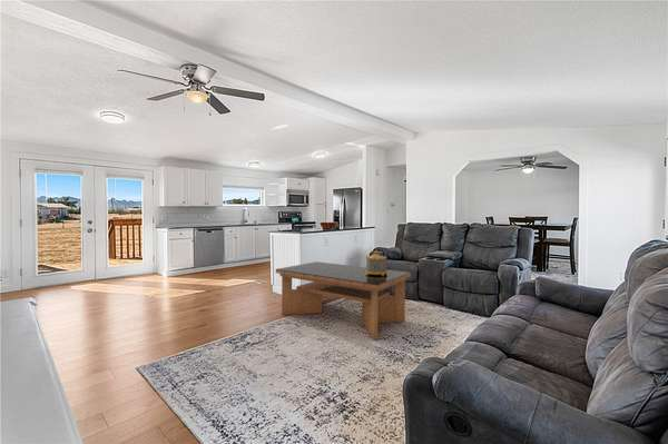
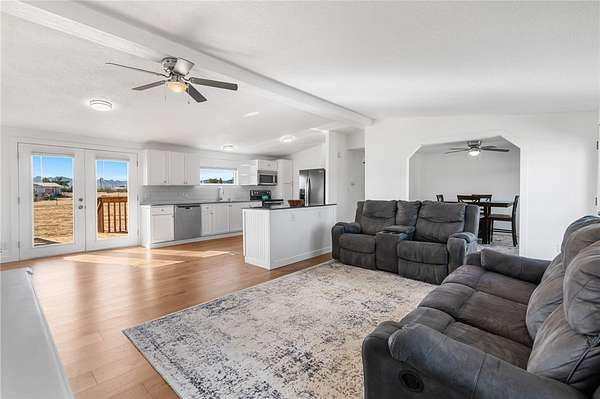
- decorative container (376, 262)
- coffee table (341, 294)
